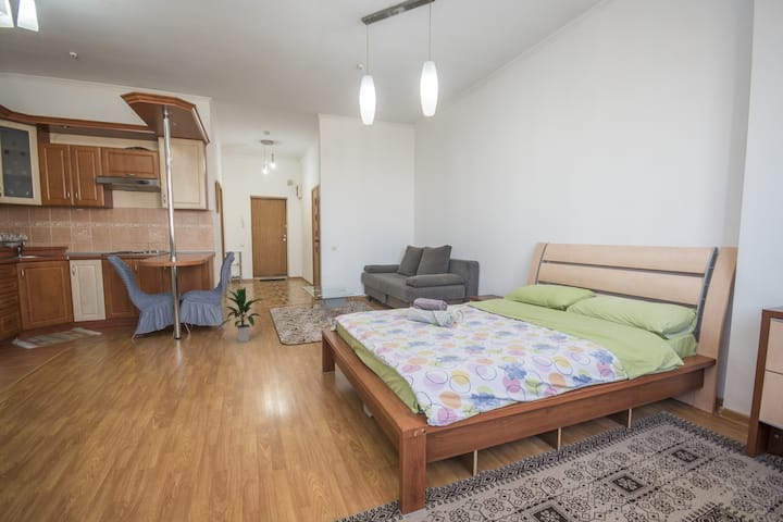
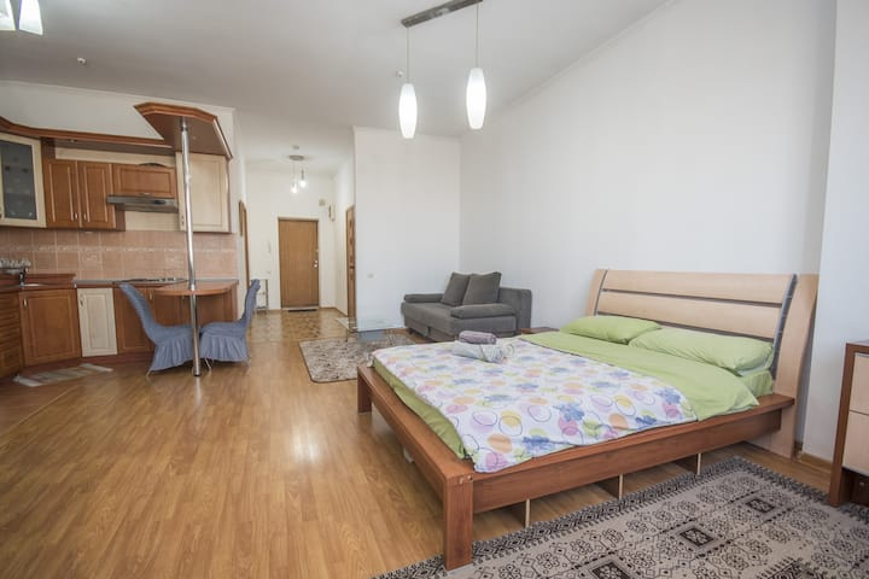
- indoor plant (240, 313)
